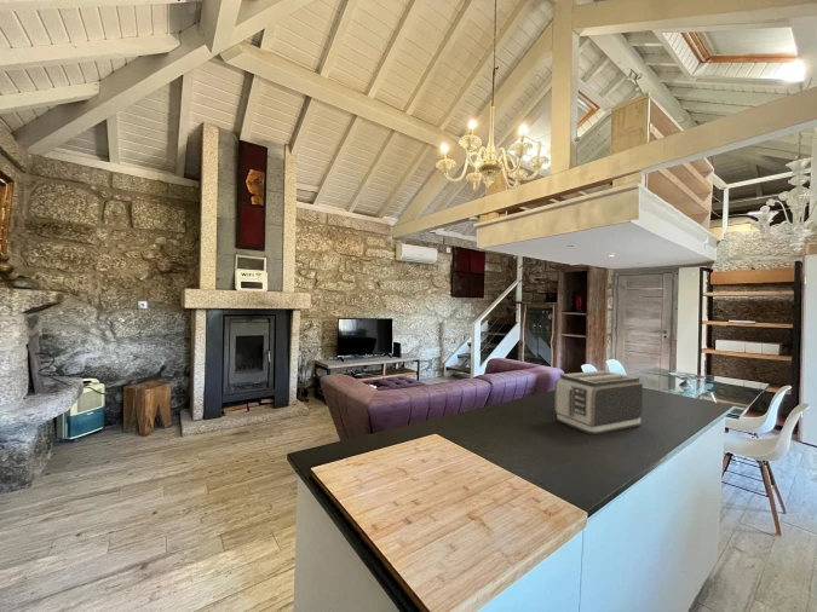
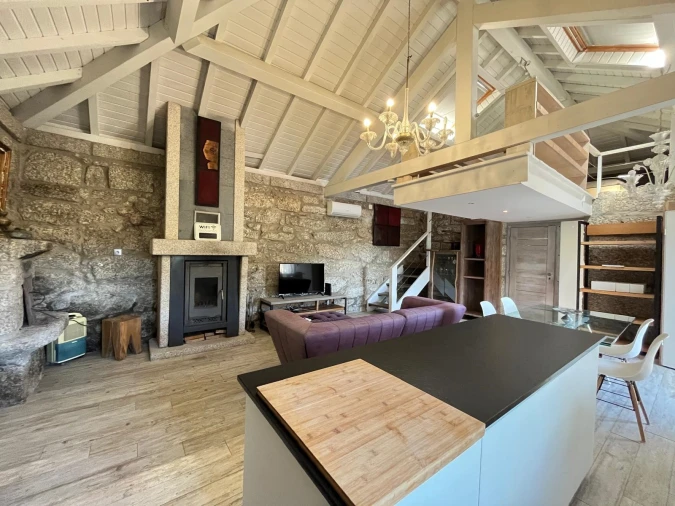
- toaster (596, 399)
